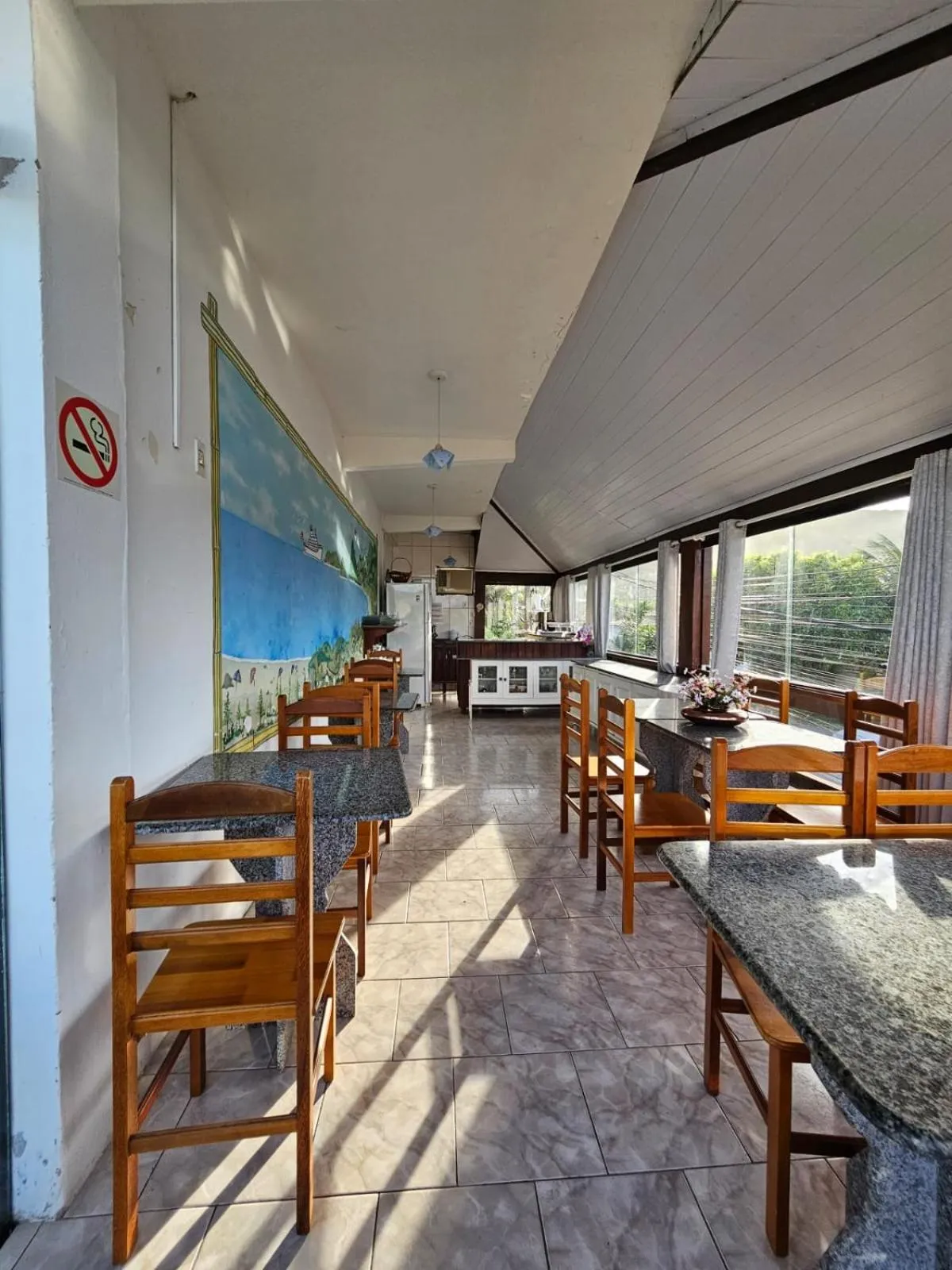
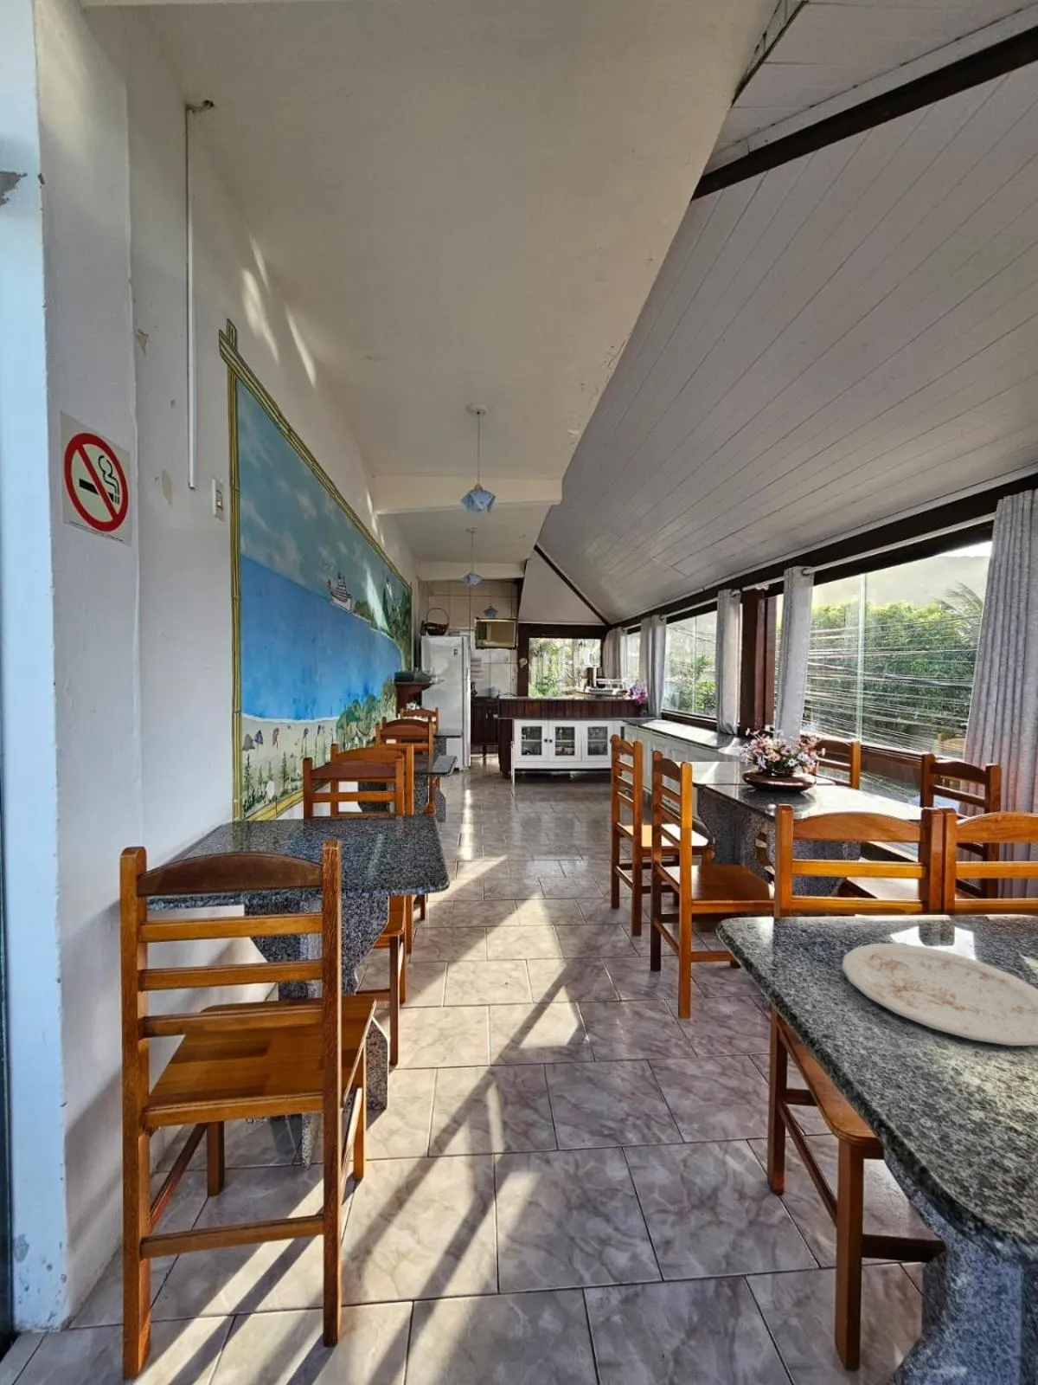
+ plate (944, 988)
